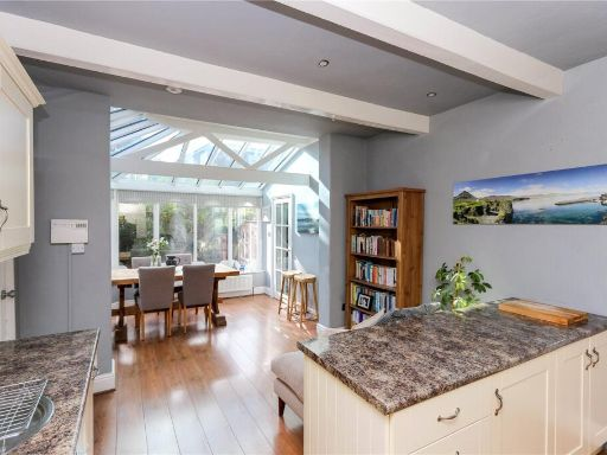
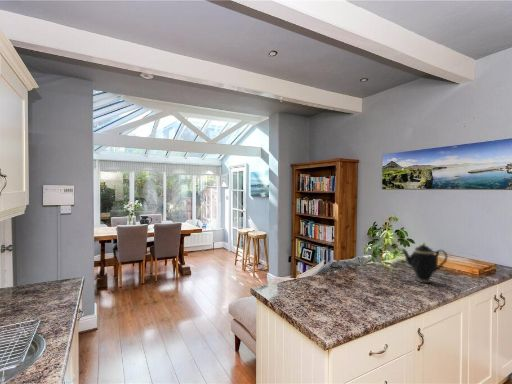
+ teapot (422, 261)
